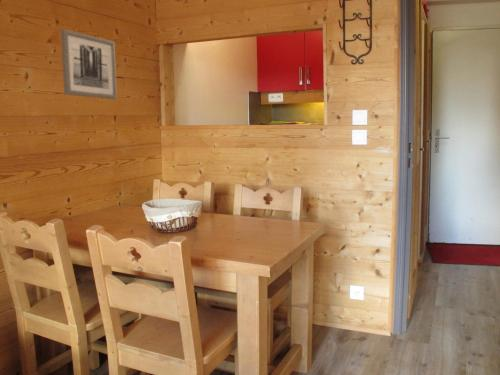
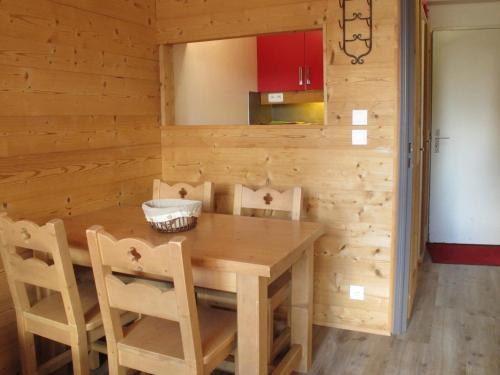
- wall art (90, 66)
